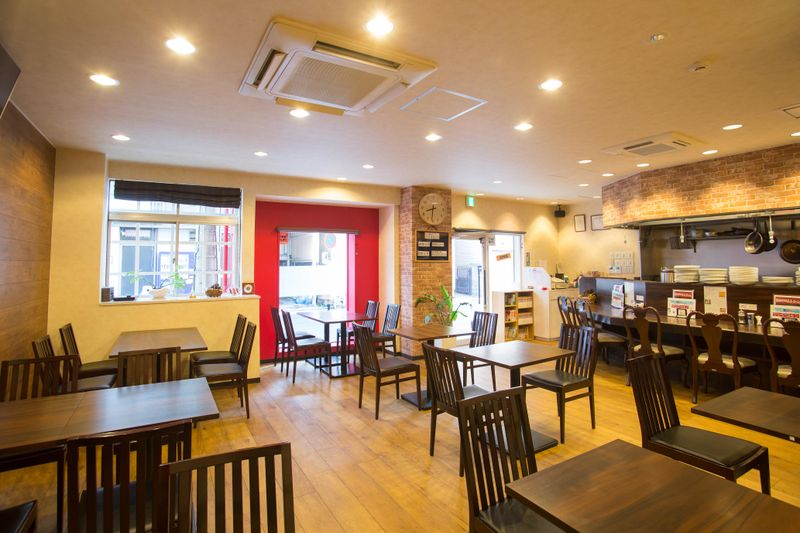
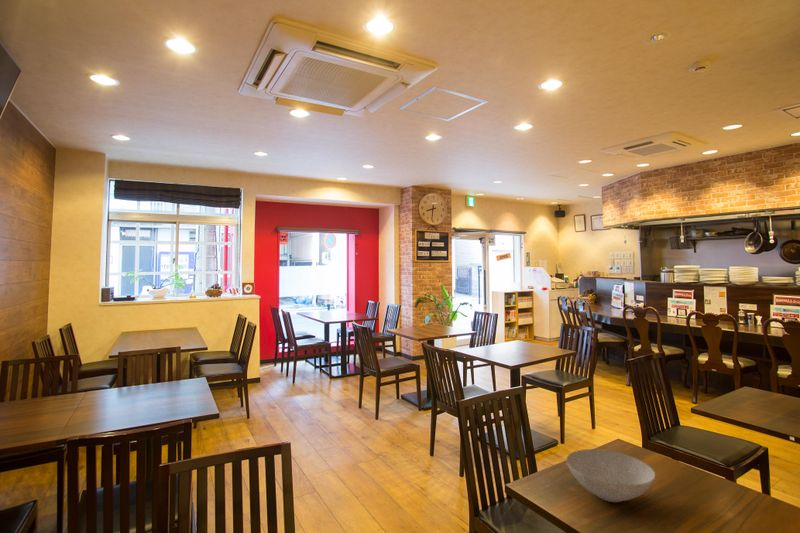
+ bowl (609, 480)
